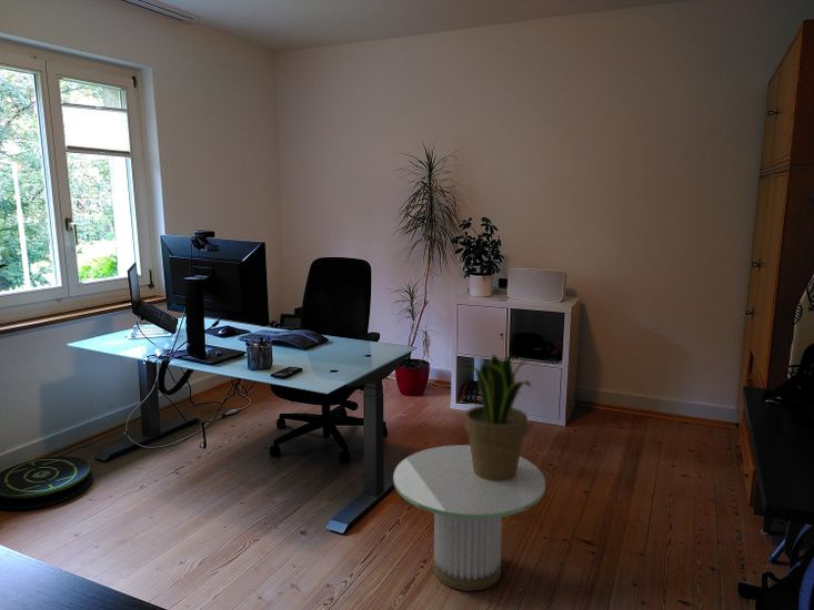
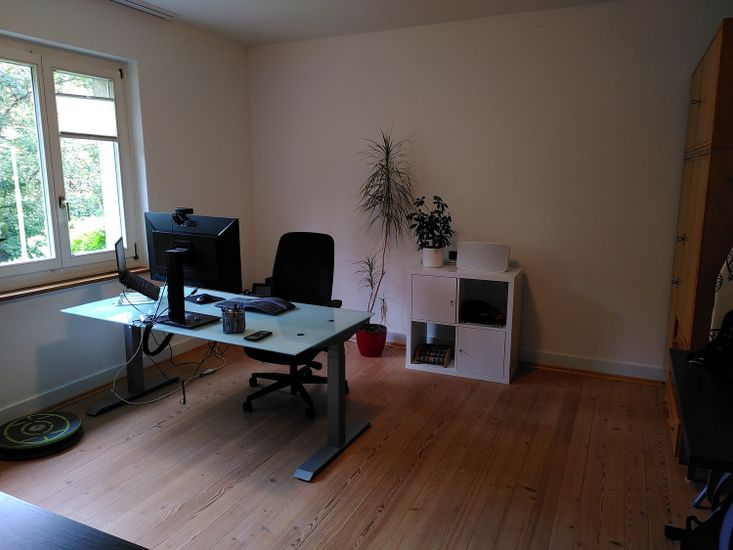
- potted plant (498, 414)
- side table (468, 522)
